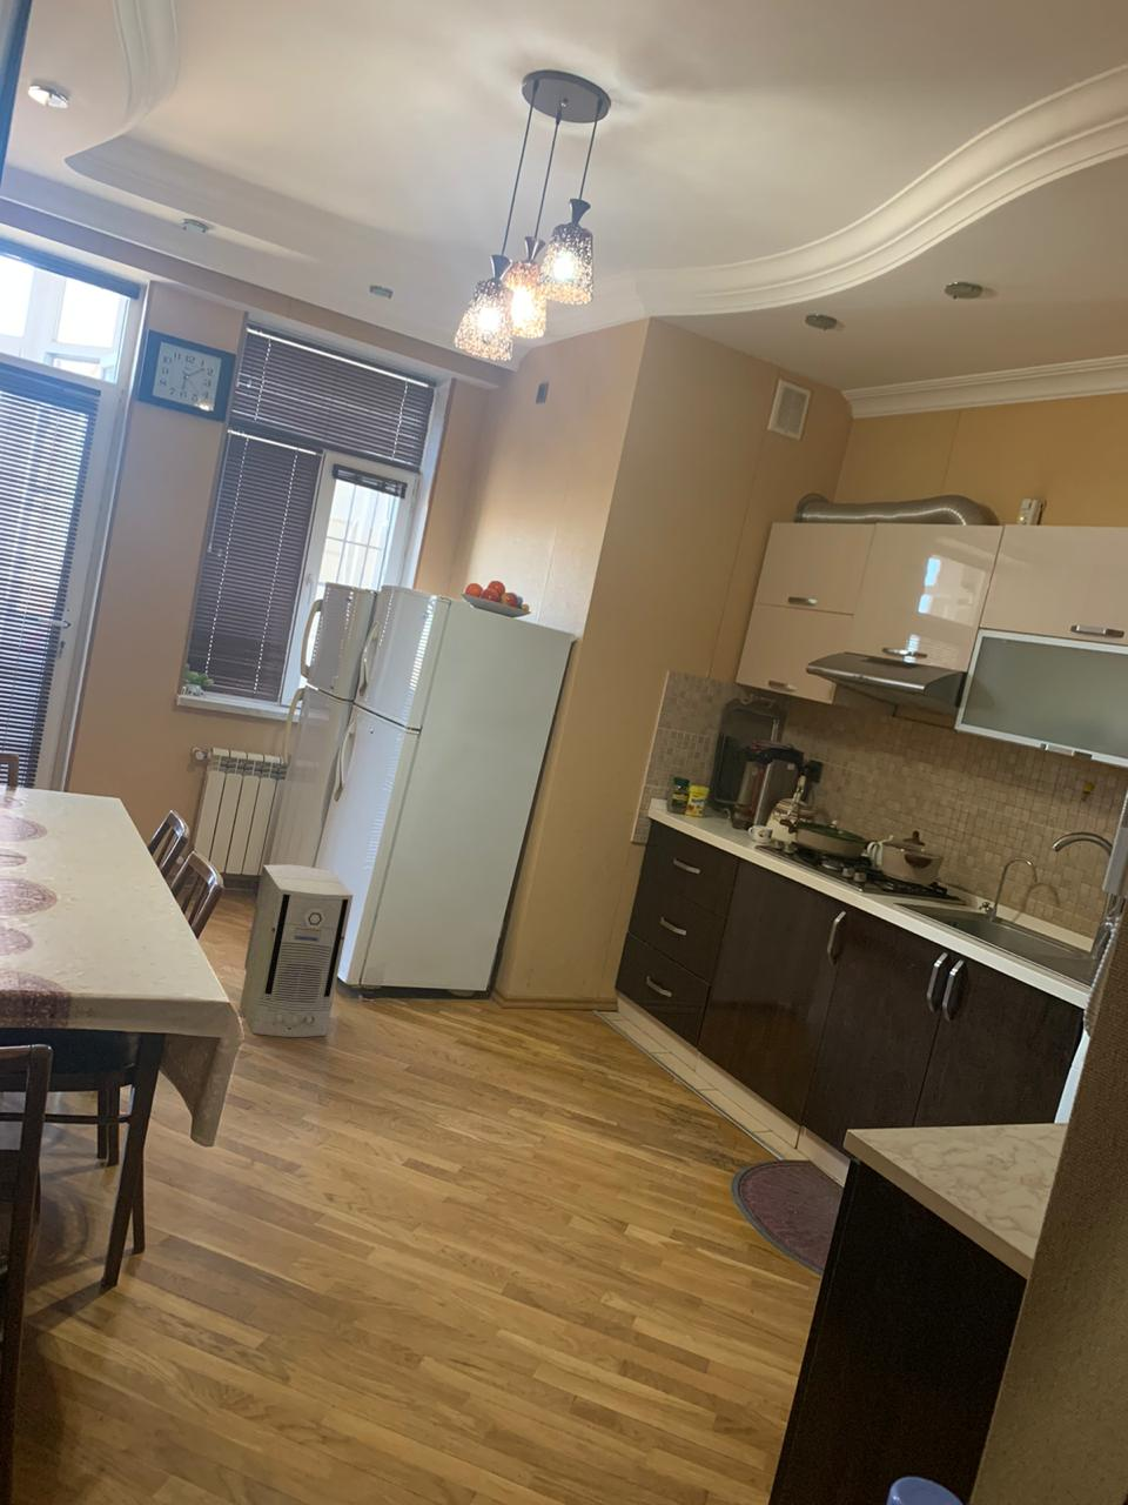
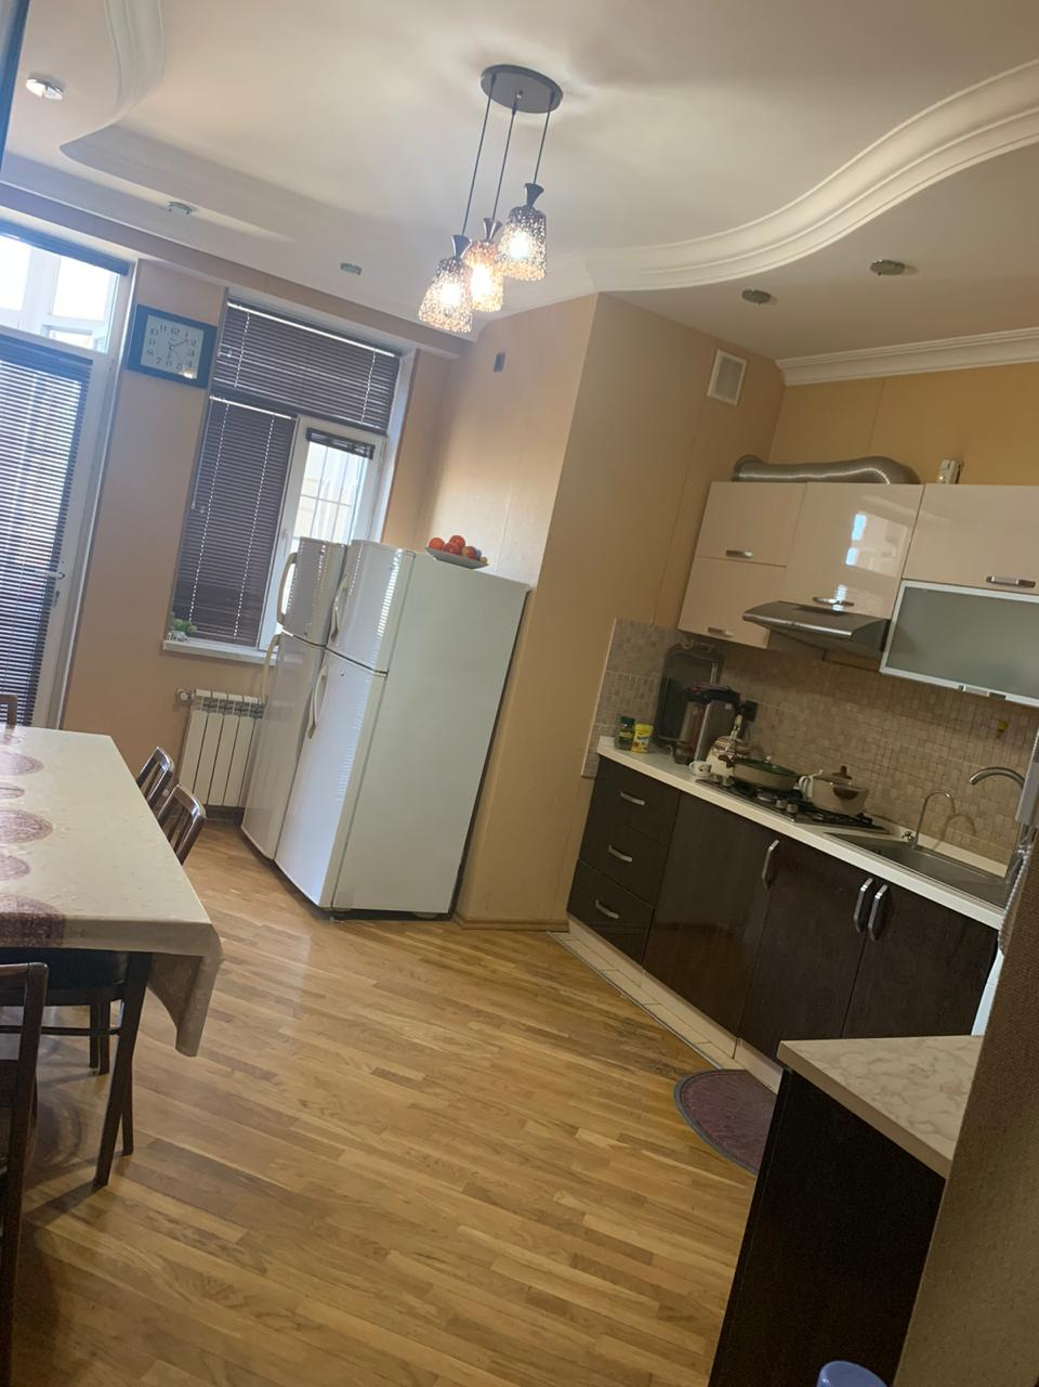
- air purifier (294, 949)
